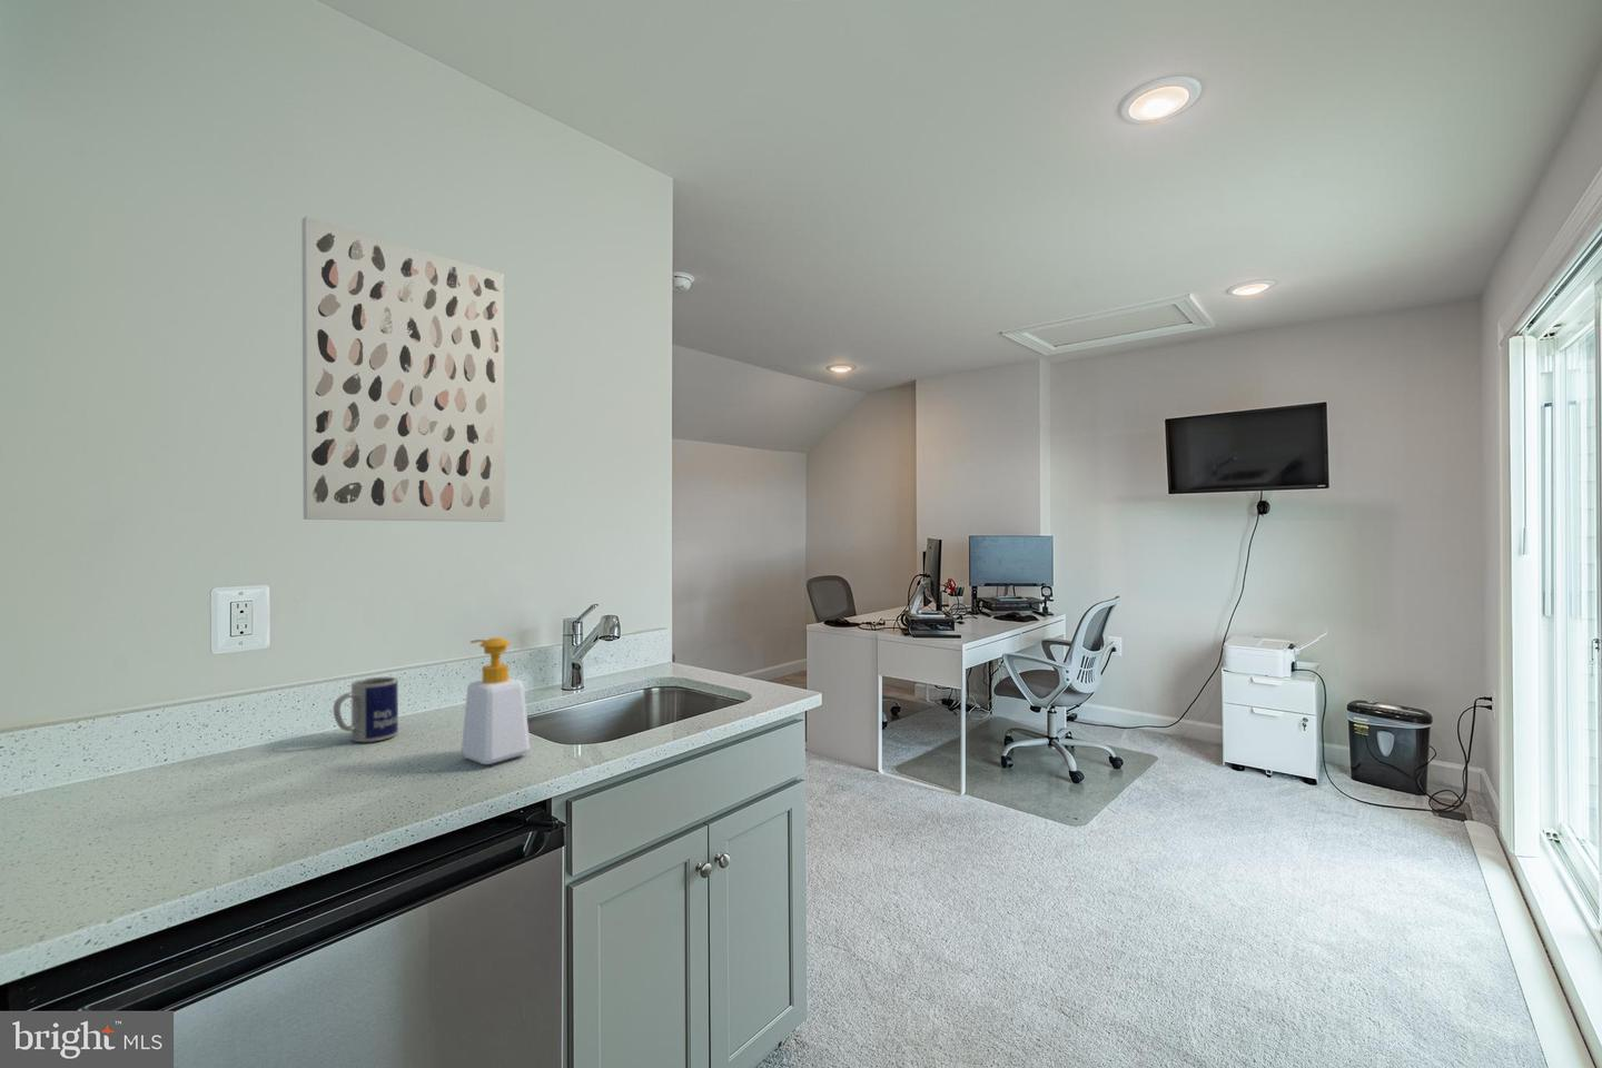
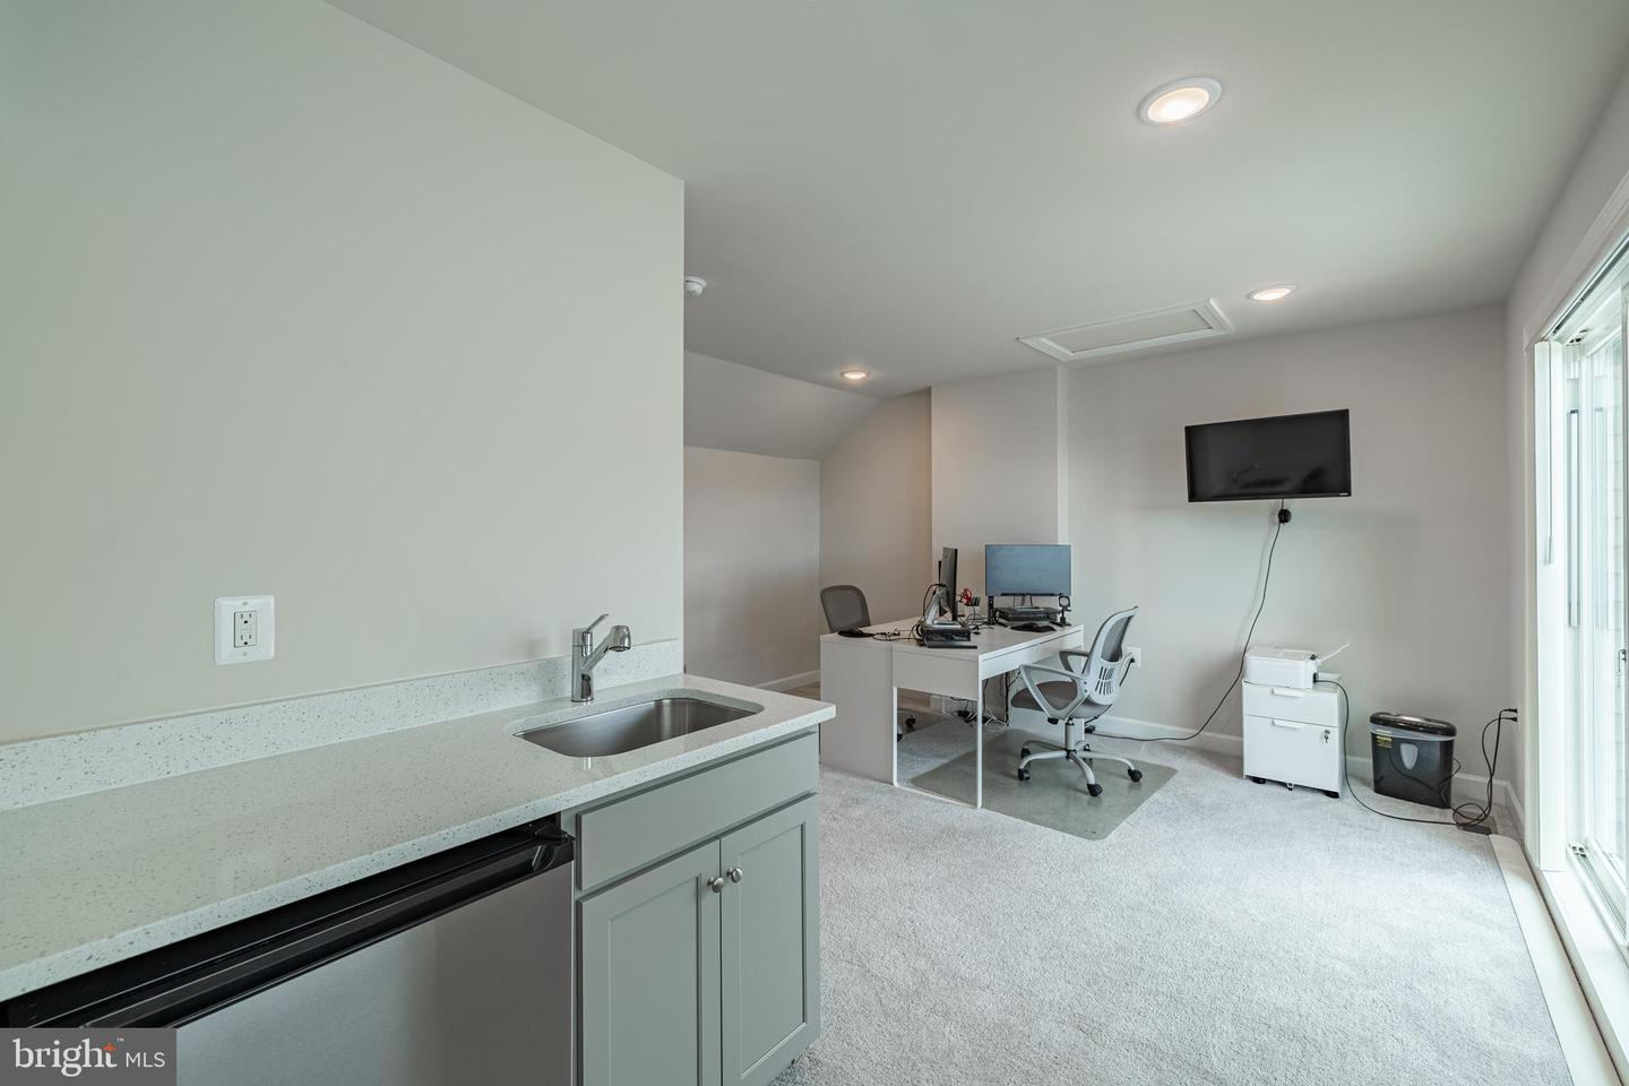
- wall art (412, 384)
- mug (365, 710)
- soap bottle (490, 695)
